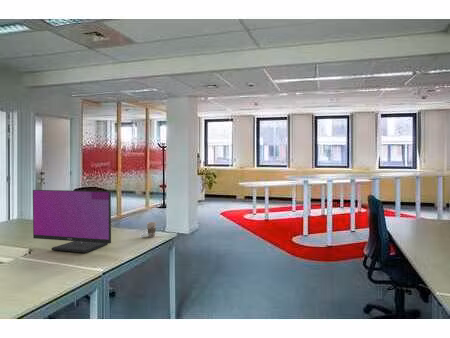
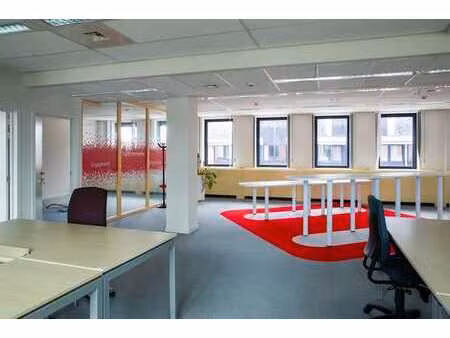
- computer monitor (79, 218)
- cup (148, 230)
